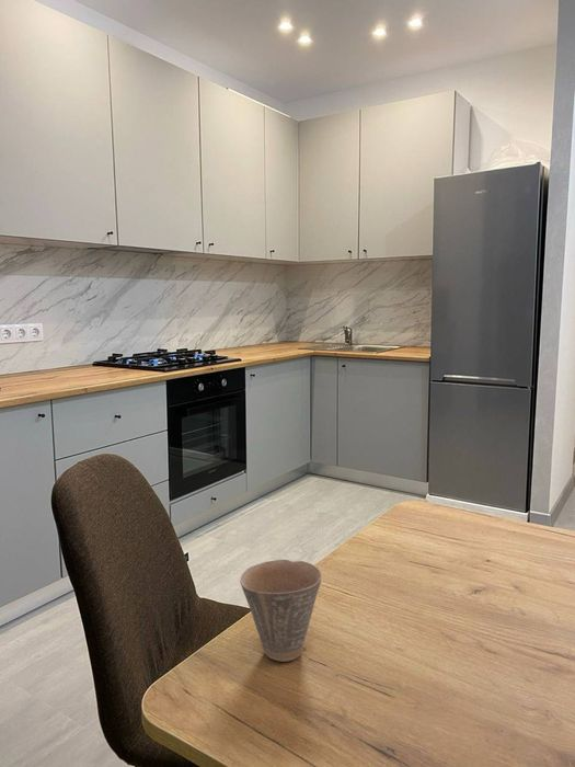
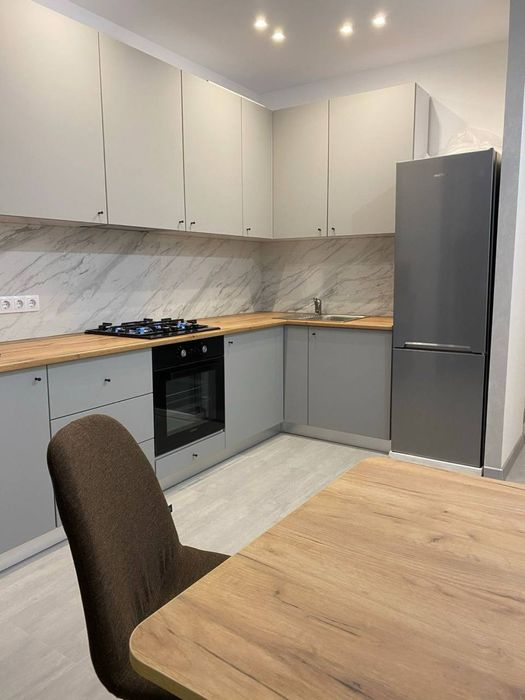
- cup (280, 611)
